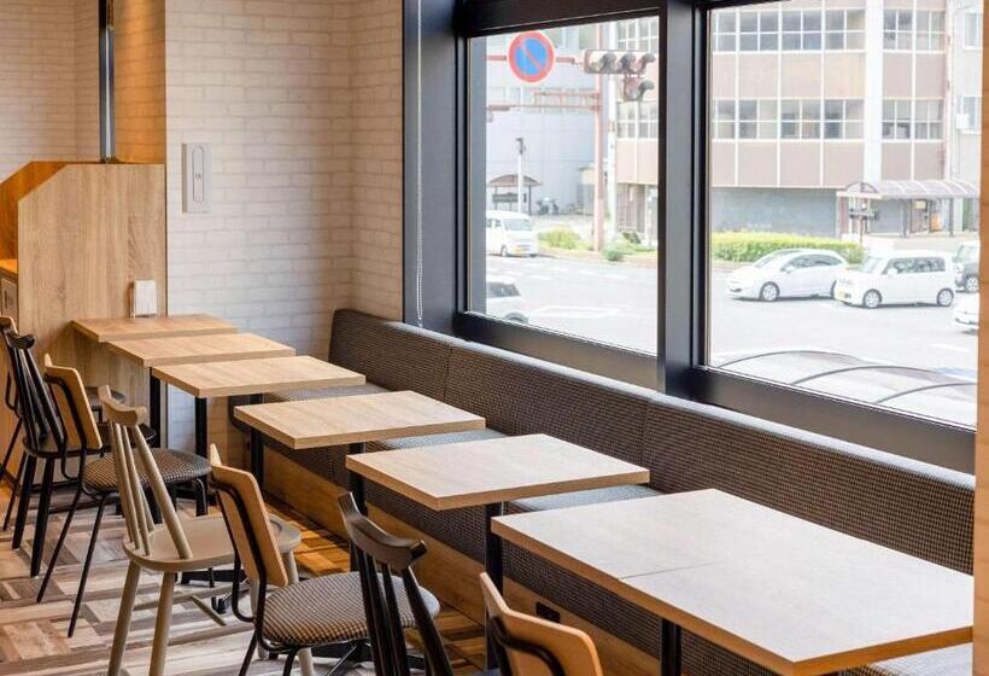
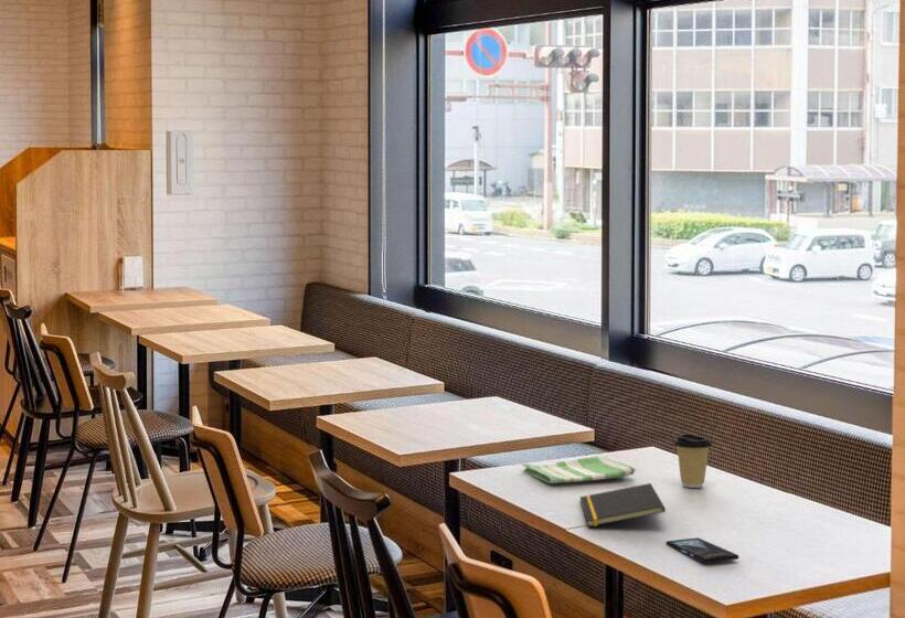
+ dish towel (578, 469)
+ smartphone (701, 550)
+ coffee cup (692, 460)
+ notepad (620, 503)
